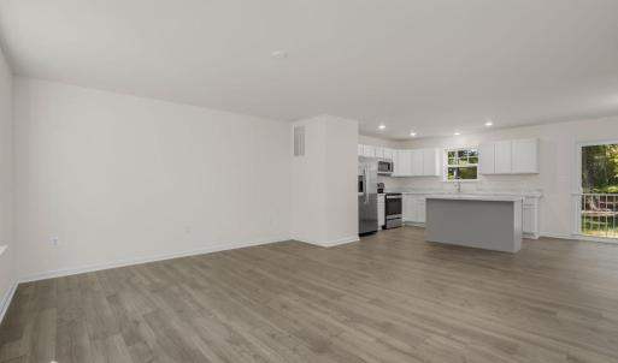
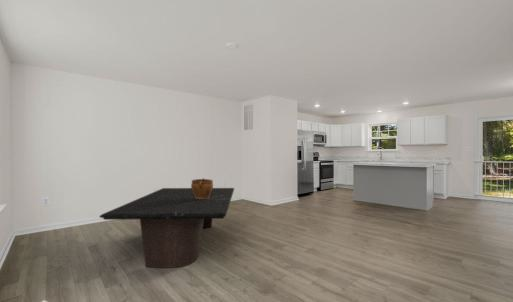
+ ceramic pot (202, 188)
+ dining table (185, 220)
